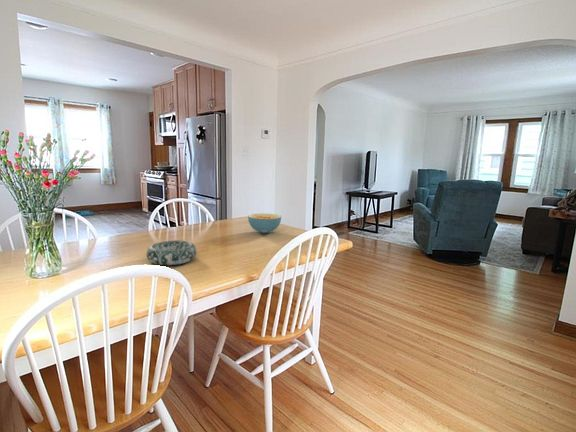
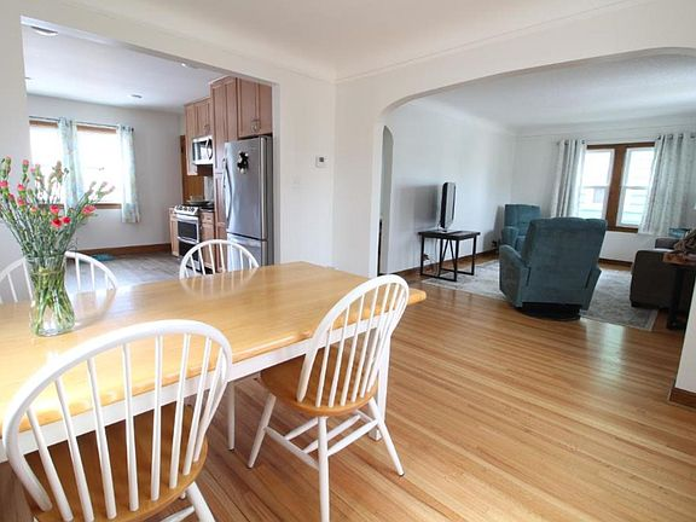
- decorative bowl (172, 252)
- cereal bowl (264, 224)
